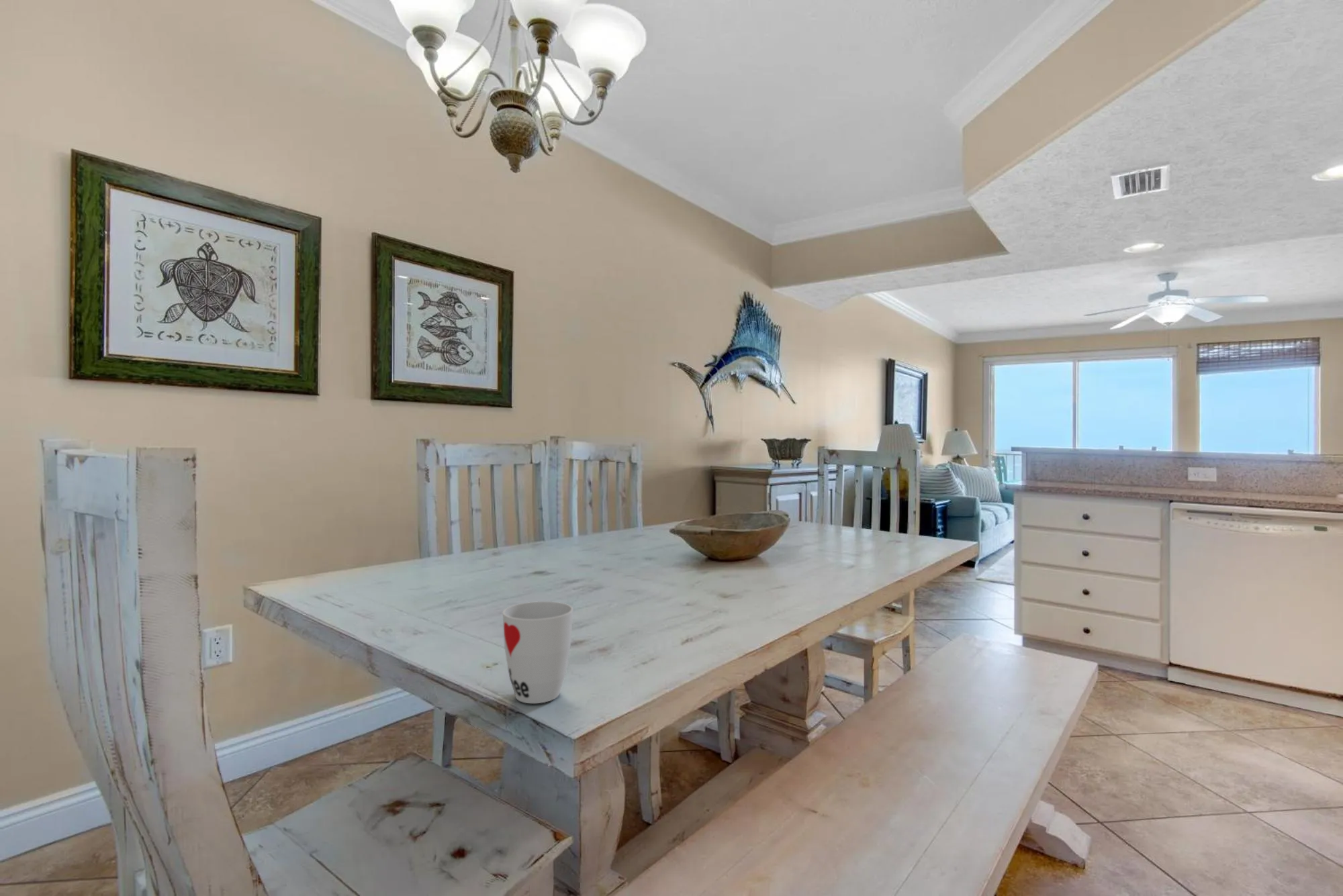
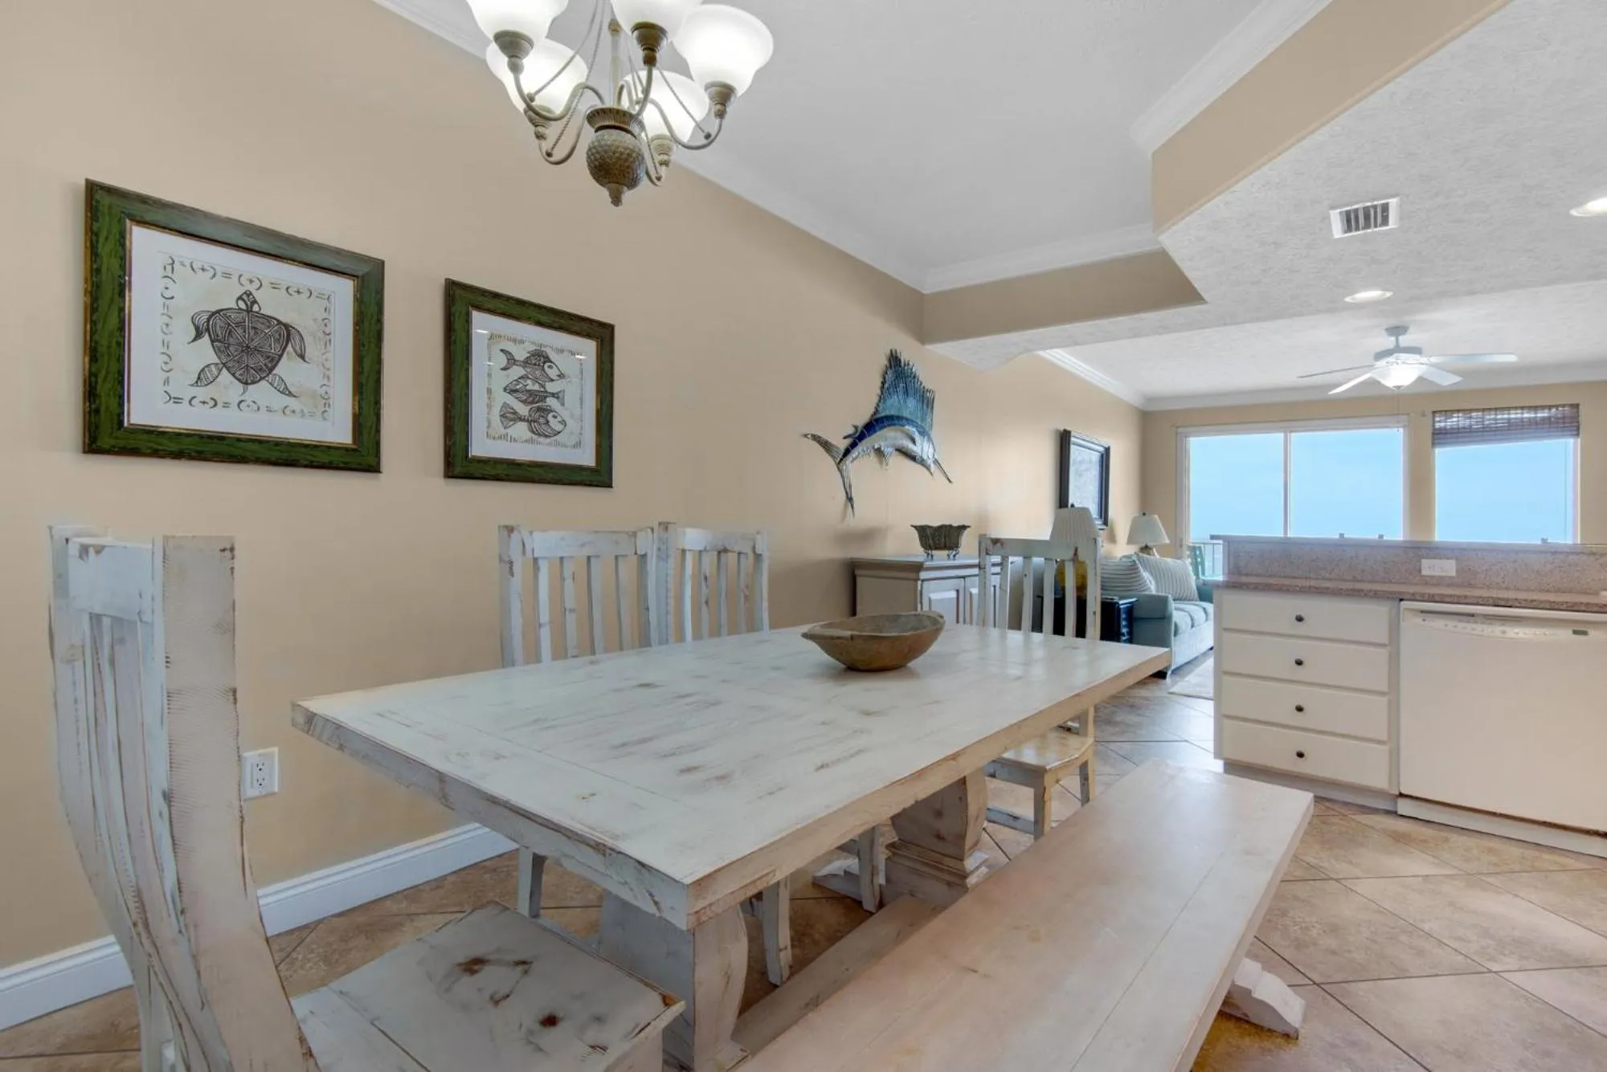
- cup (538, 652)
